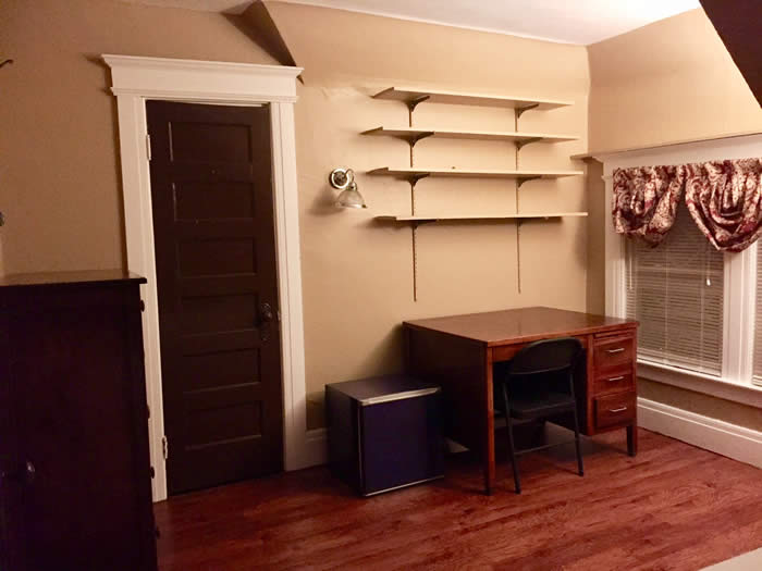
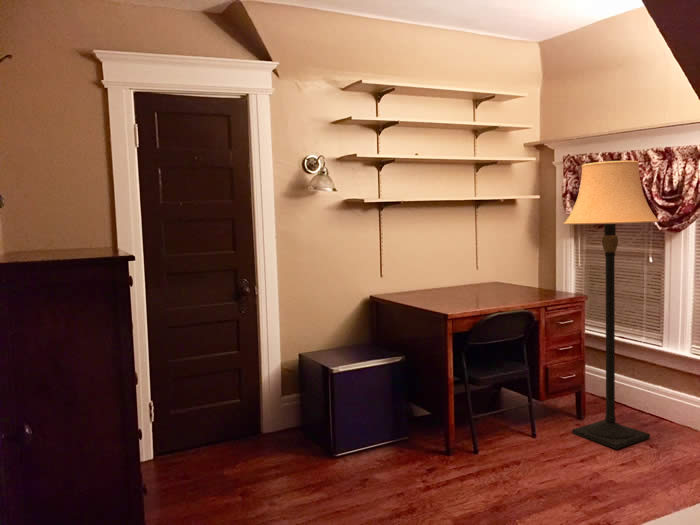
+ lamp (610, 301)
